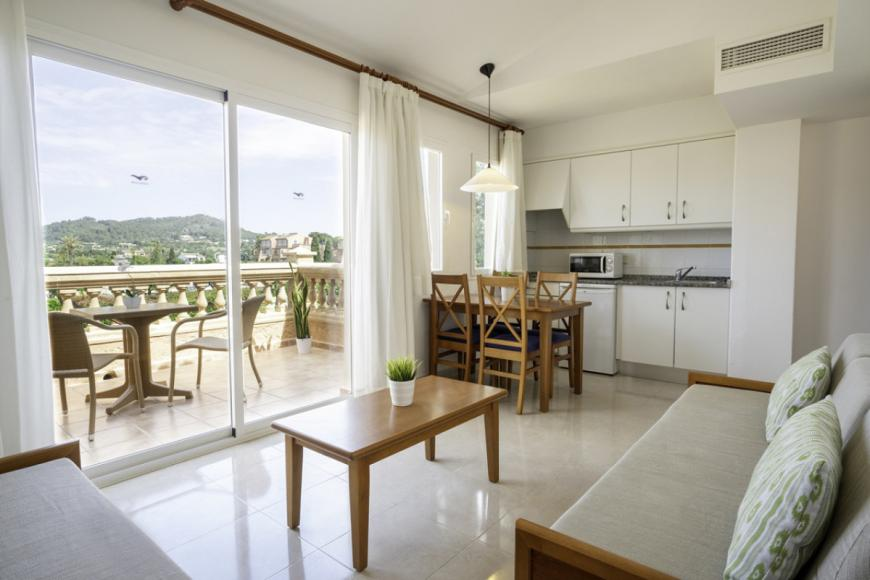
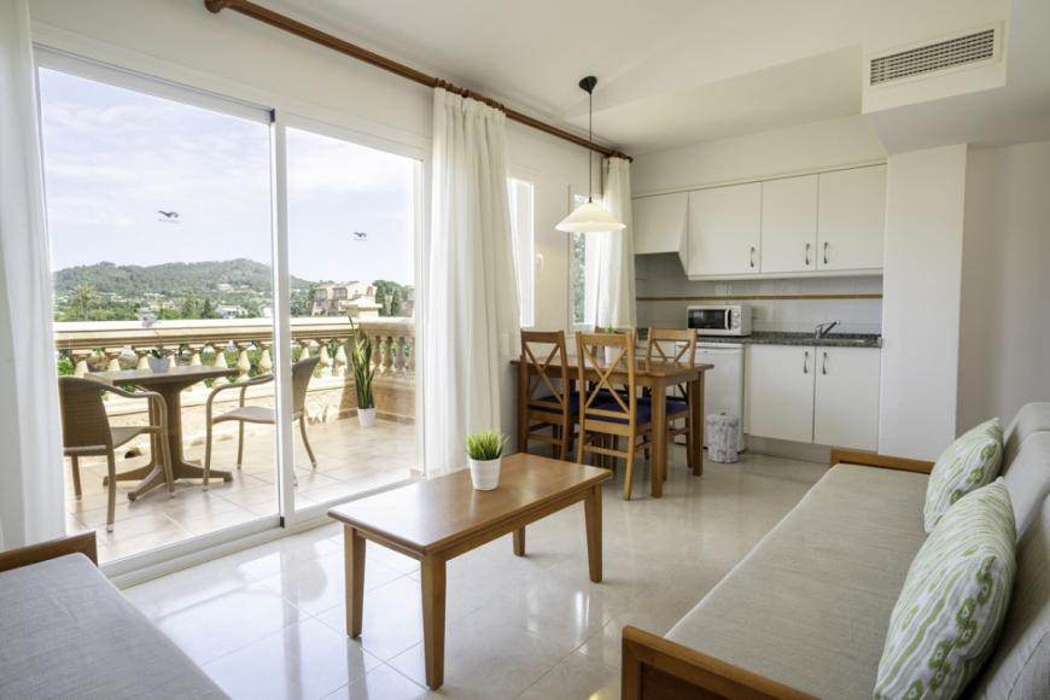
+ trash can (722, 436)
